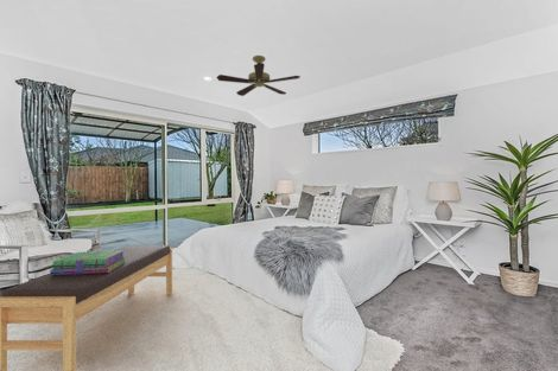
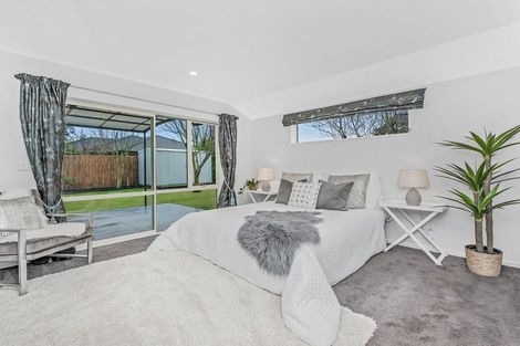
- ceiling fan (258, 70)
- stack of books (90, 262)
- bench (109, 294)
